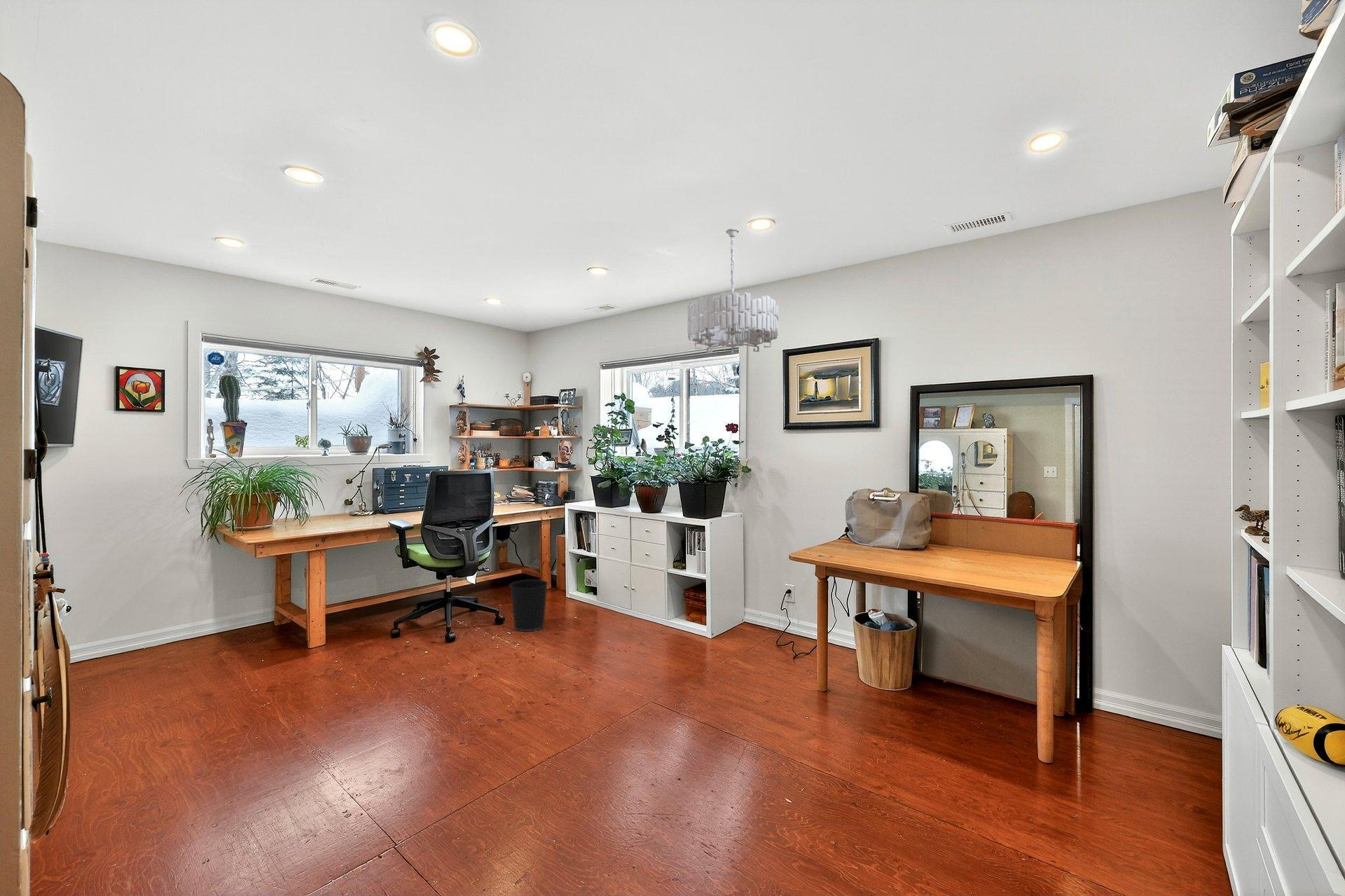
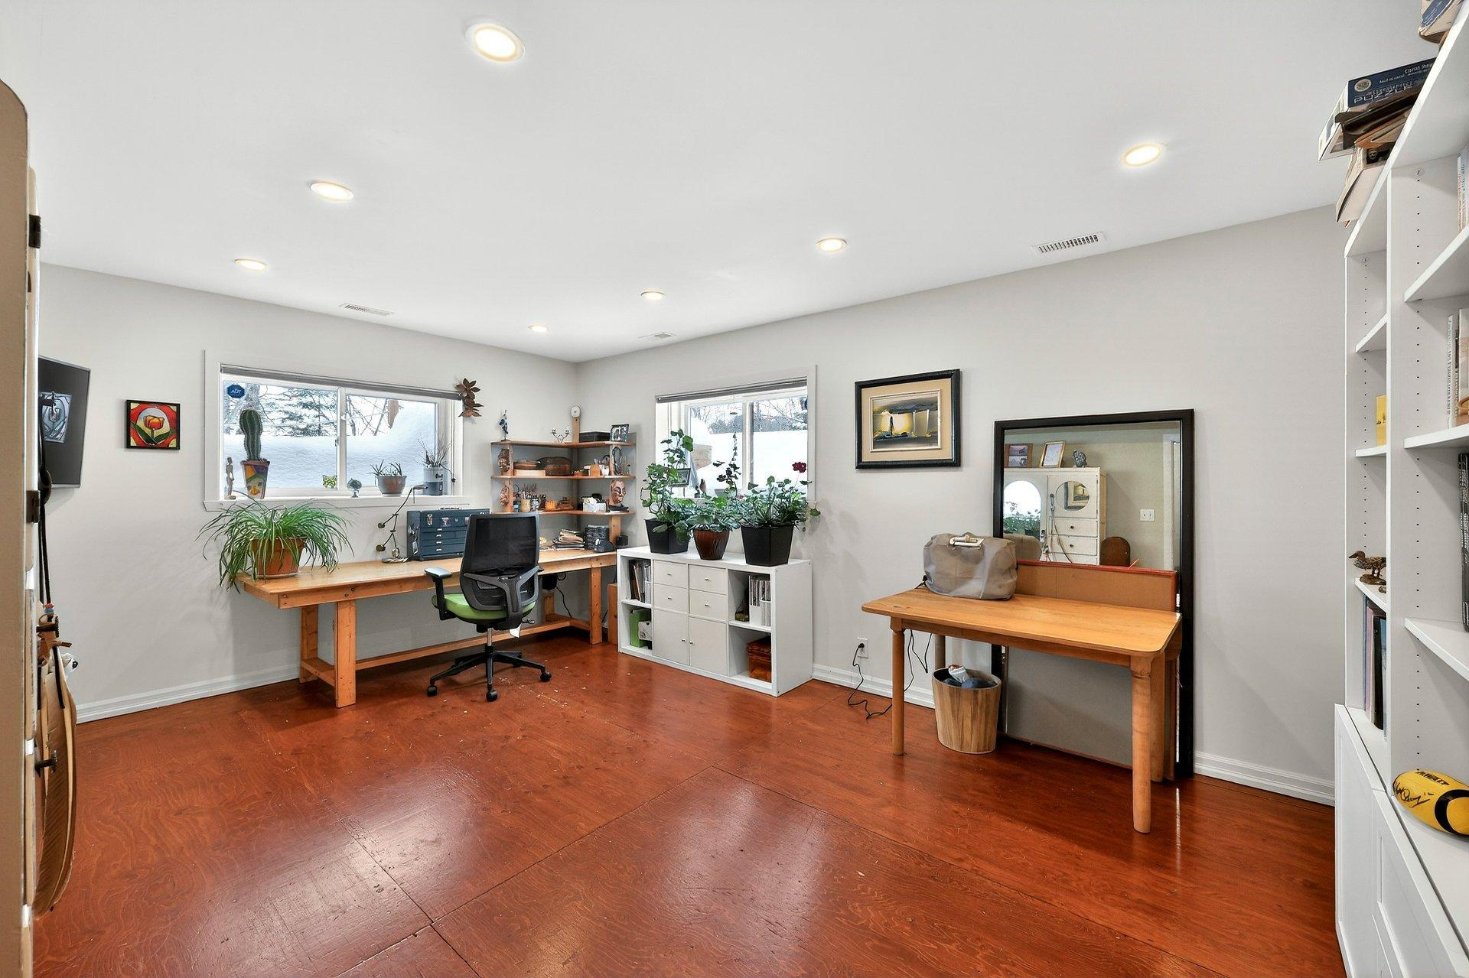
- wastebasket (529, 605)
- chandelier (732, 289)
